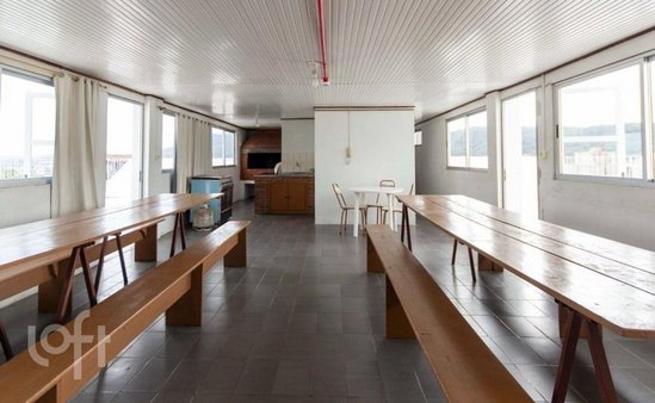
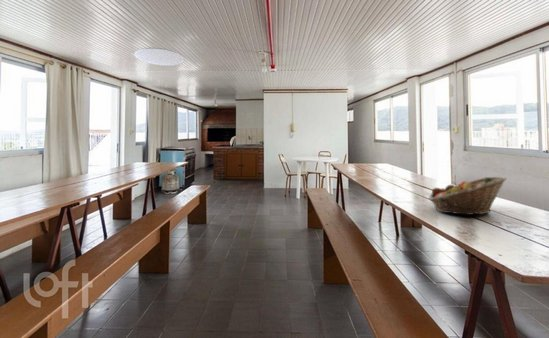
+ ceiling lamp (159, 55)
+ fruit basket (465, 194)
